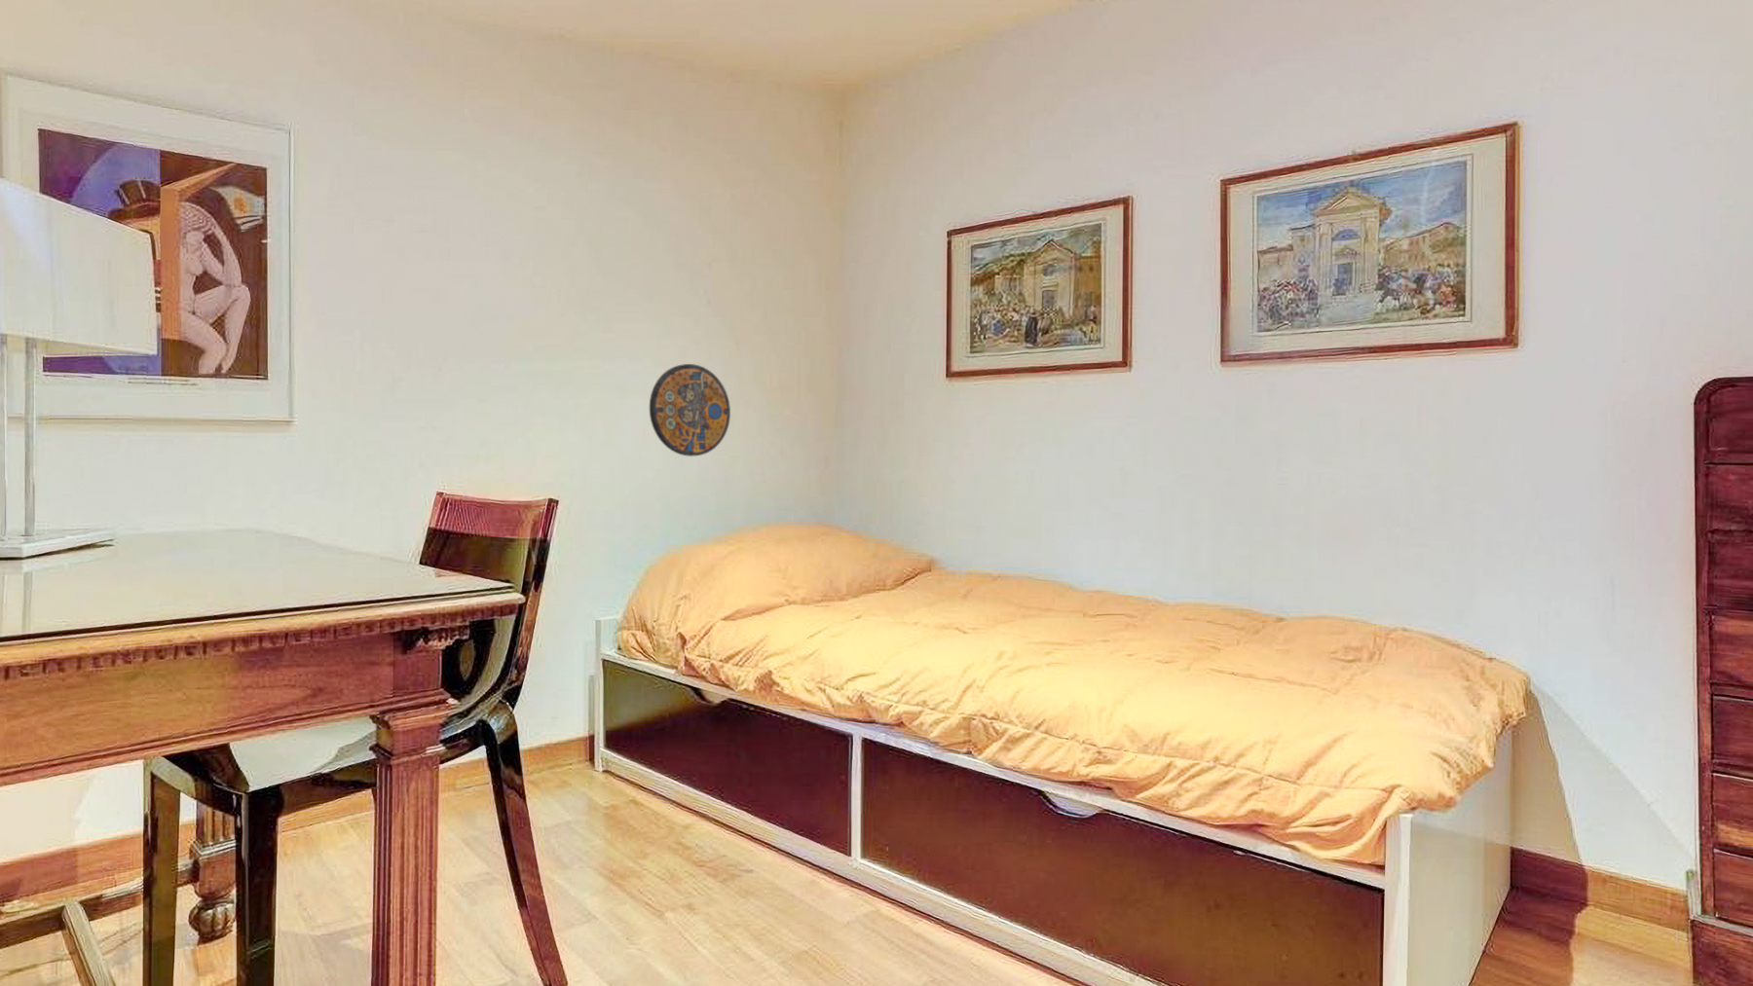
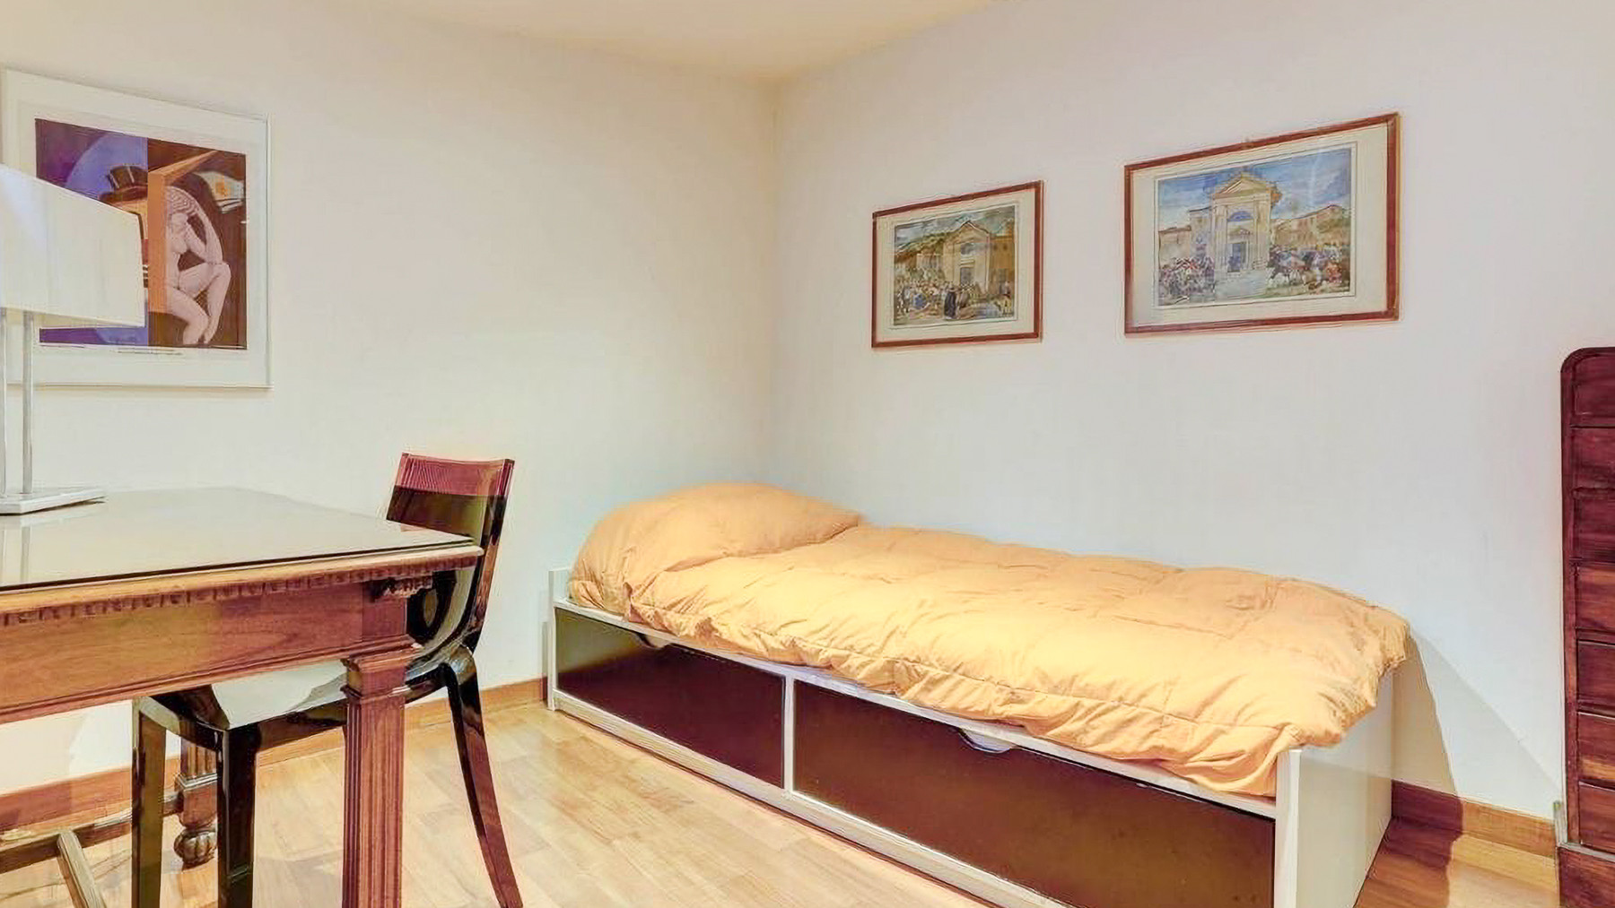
- manhole cover (691, 409)
